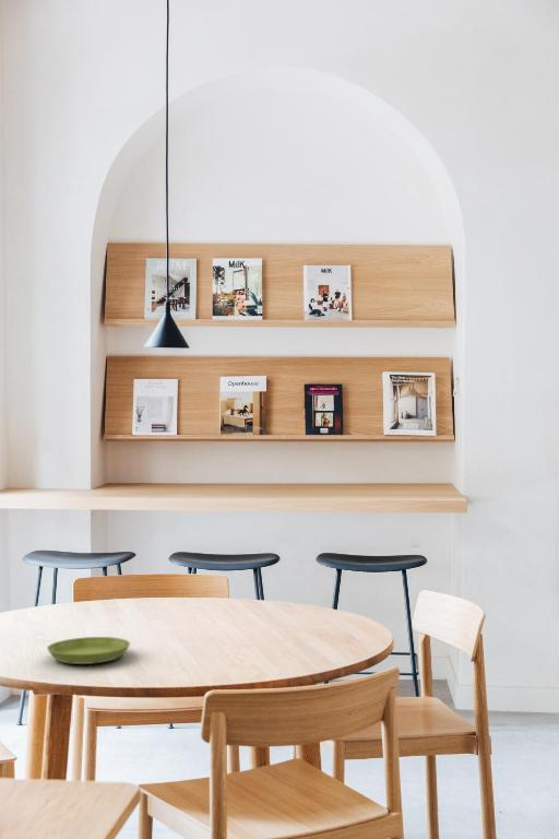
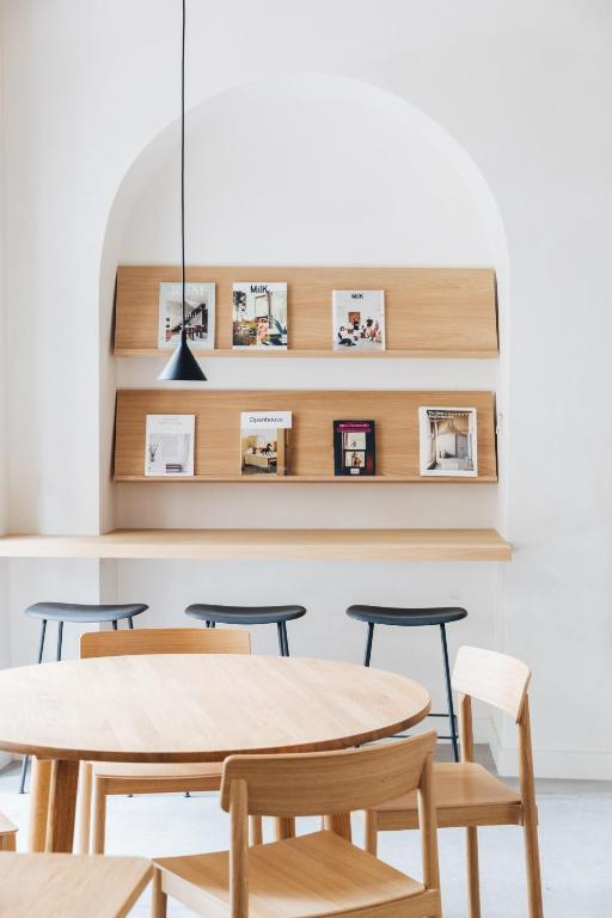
- saucer (88, 651)
